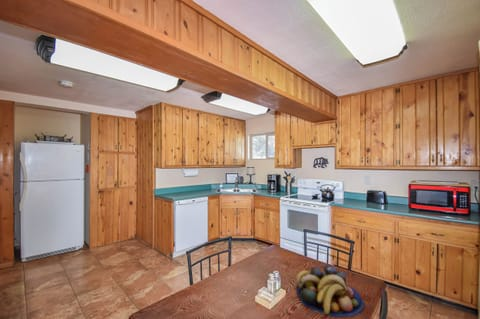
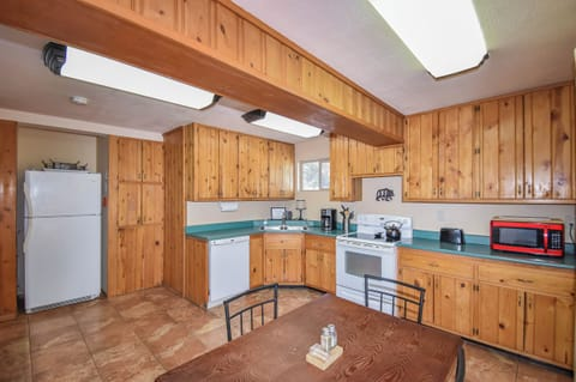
- fruit bowl (328, 284)
